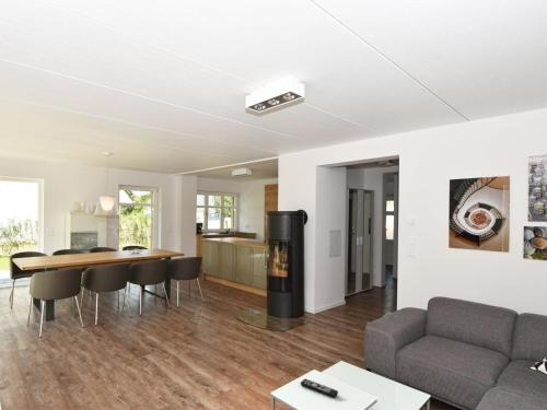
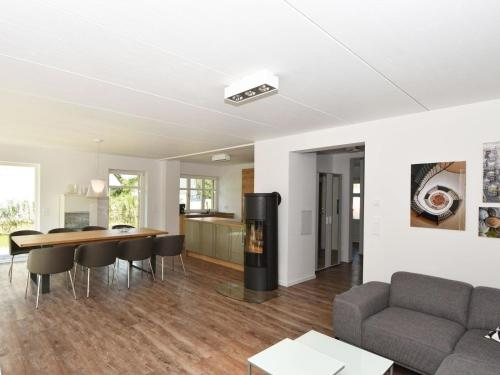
- remote control (318, 388)
